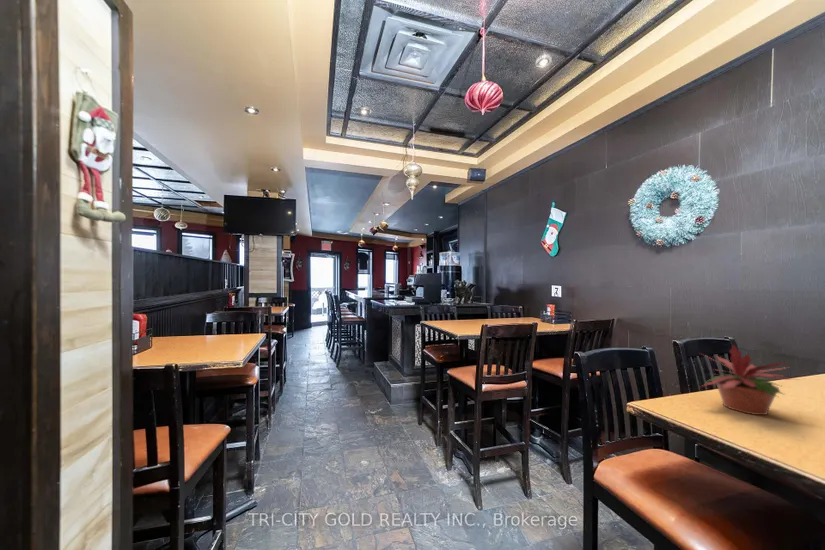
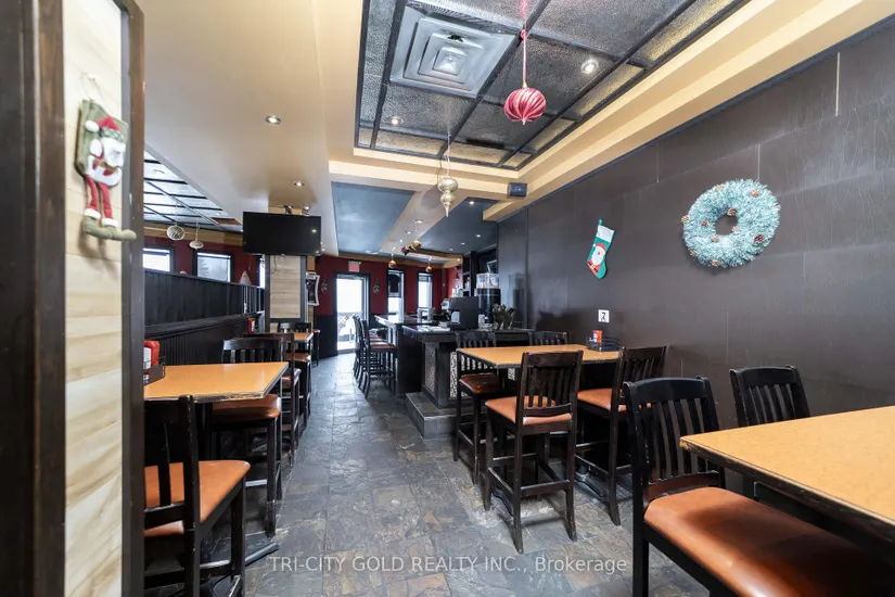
- potted plant (744, 375)
